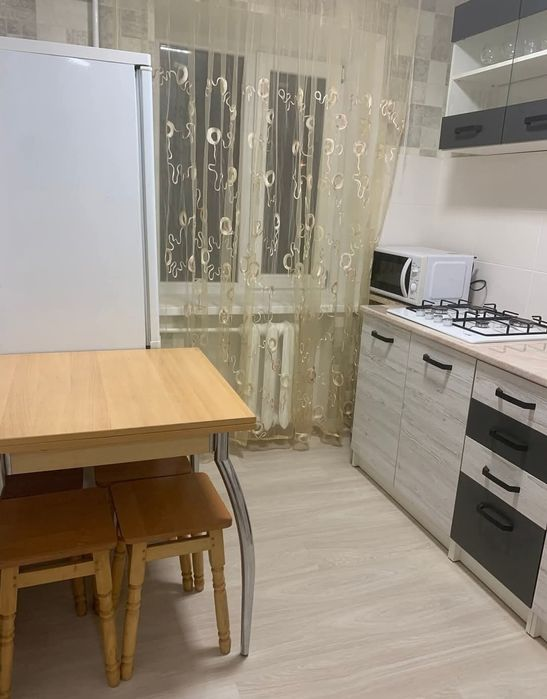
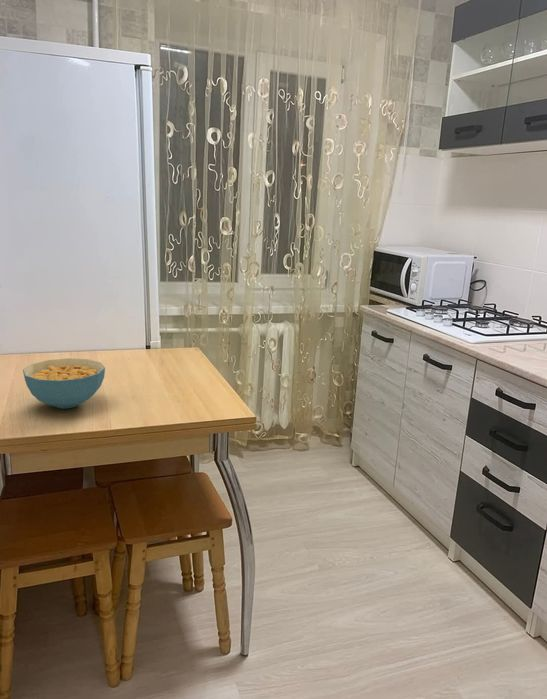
+ cereal bowl (65, 386)
